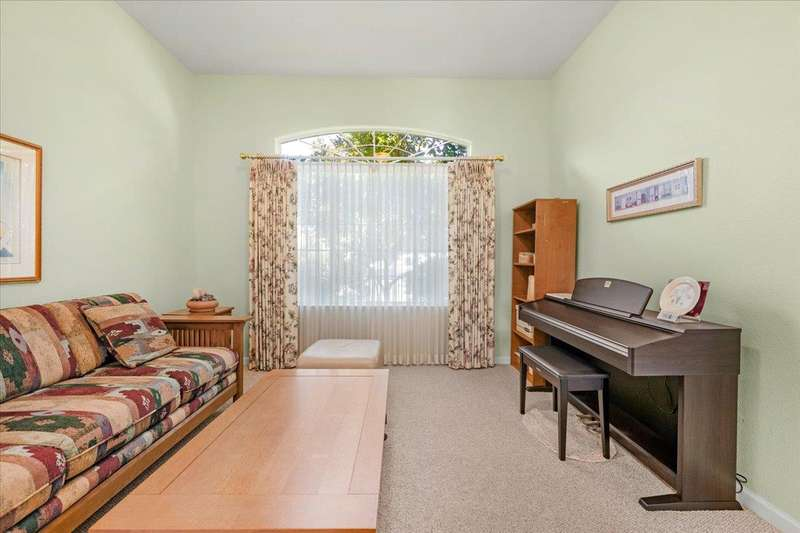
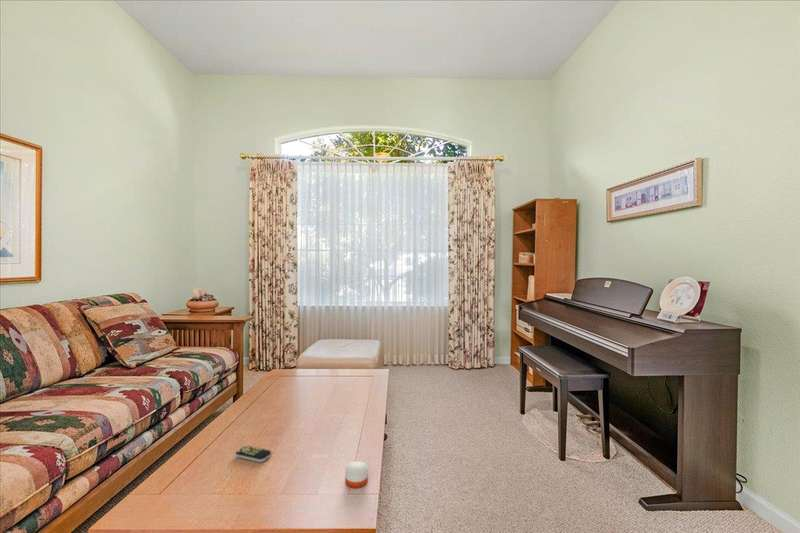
+ candle (356, 466)
+ remote control (253, 453)
